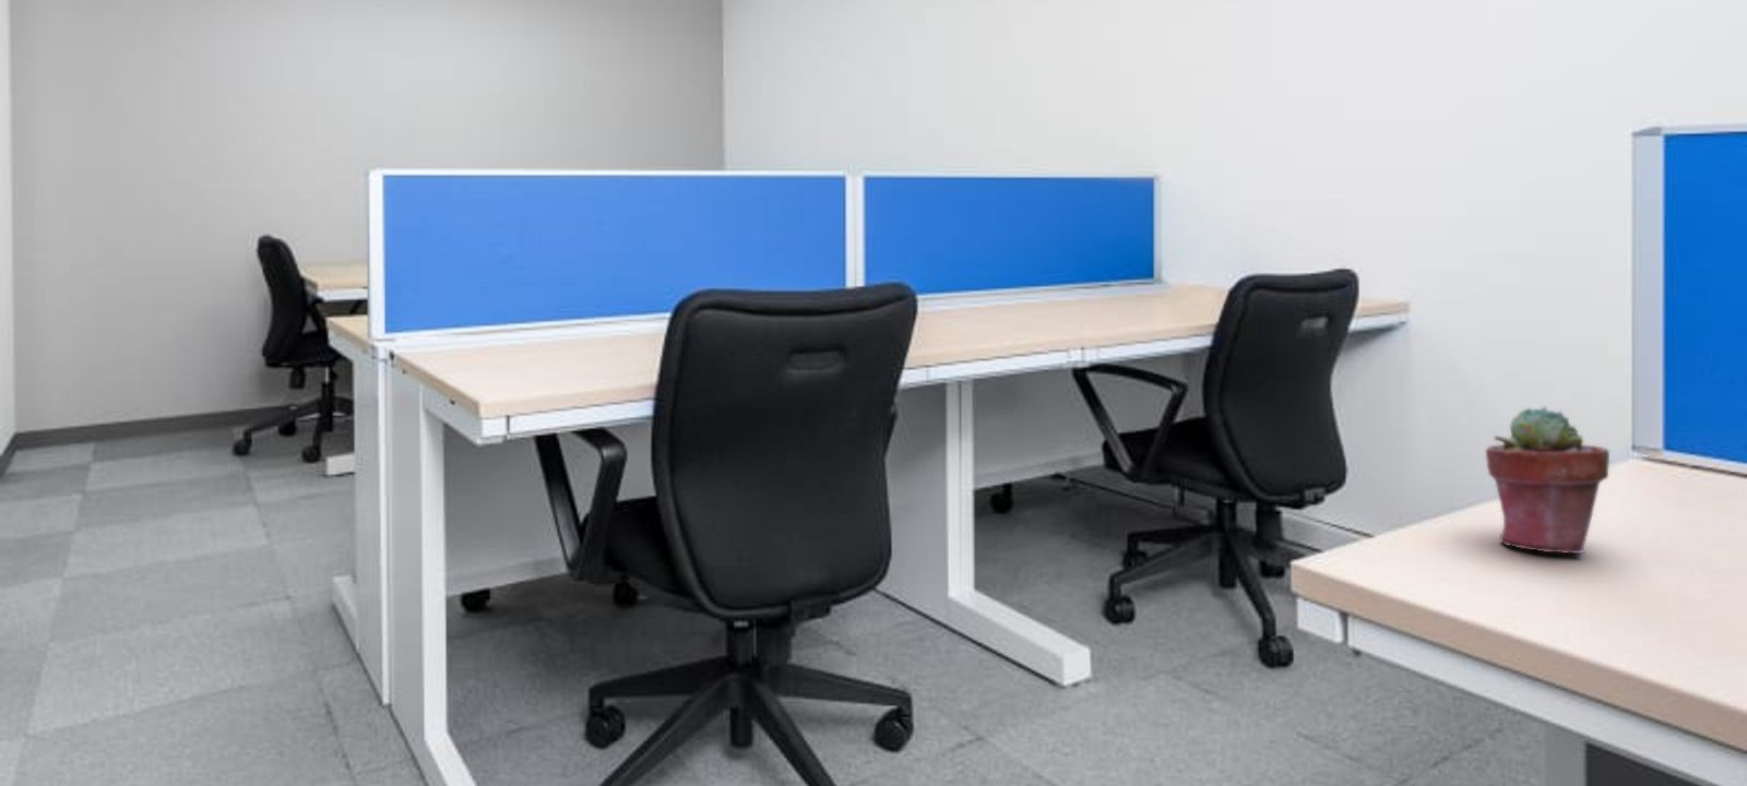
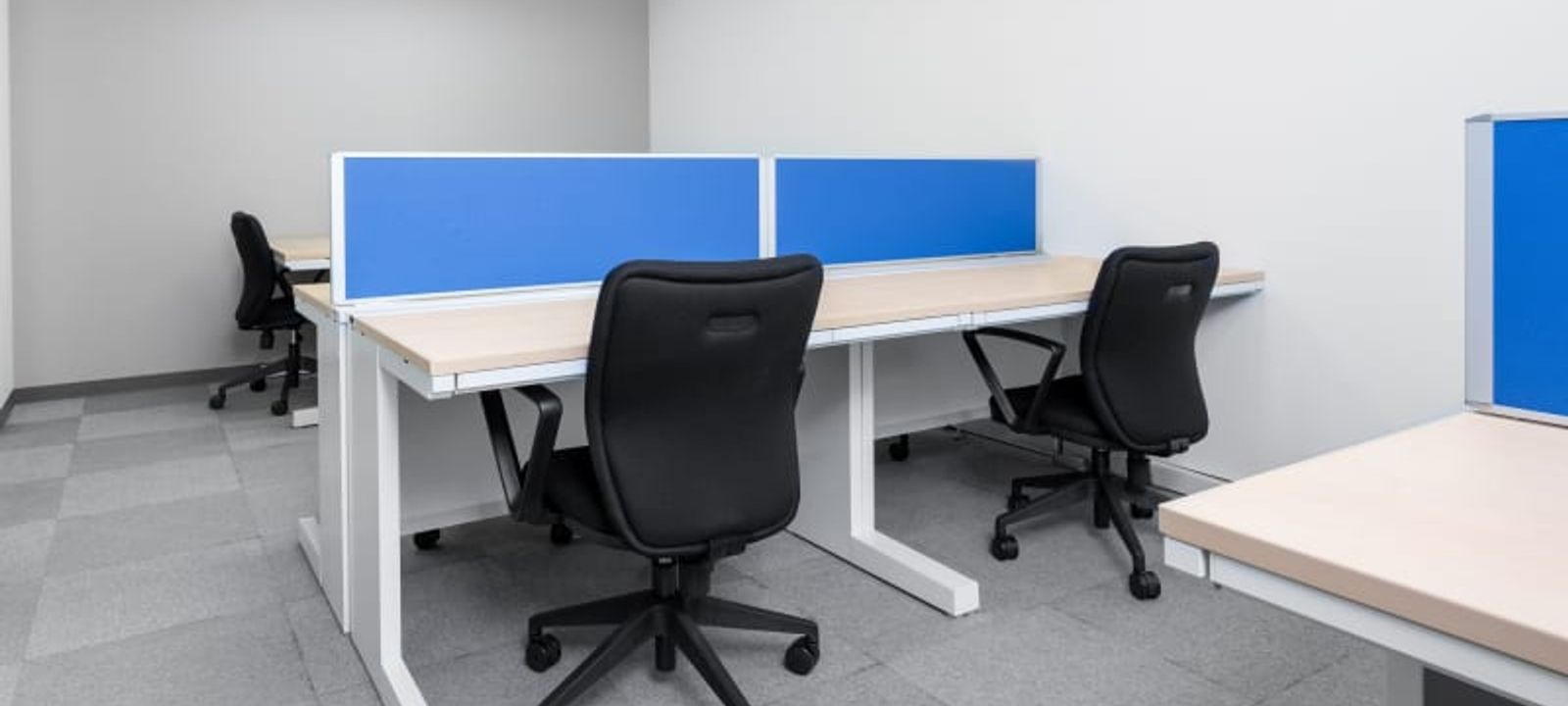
- potted succulent (1545, 476)
